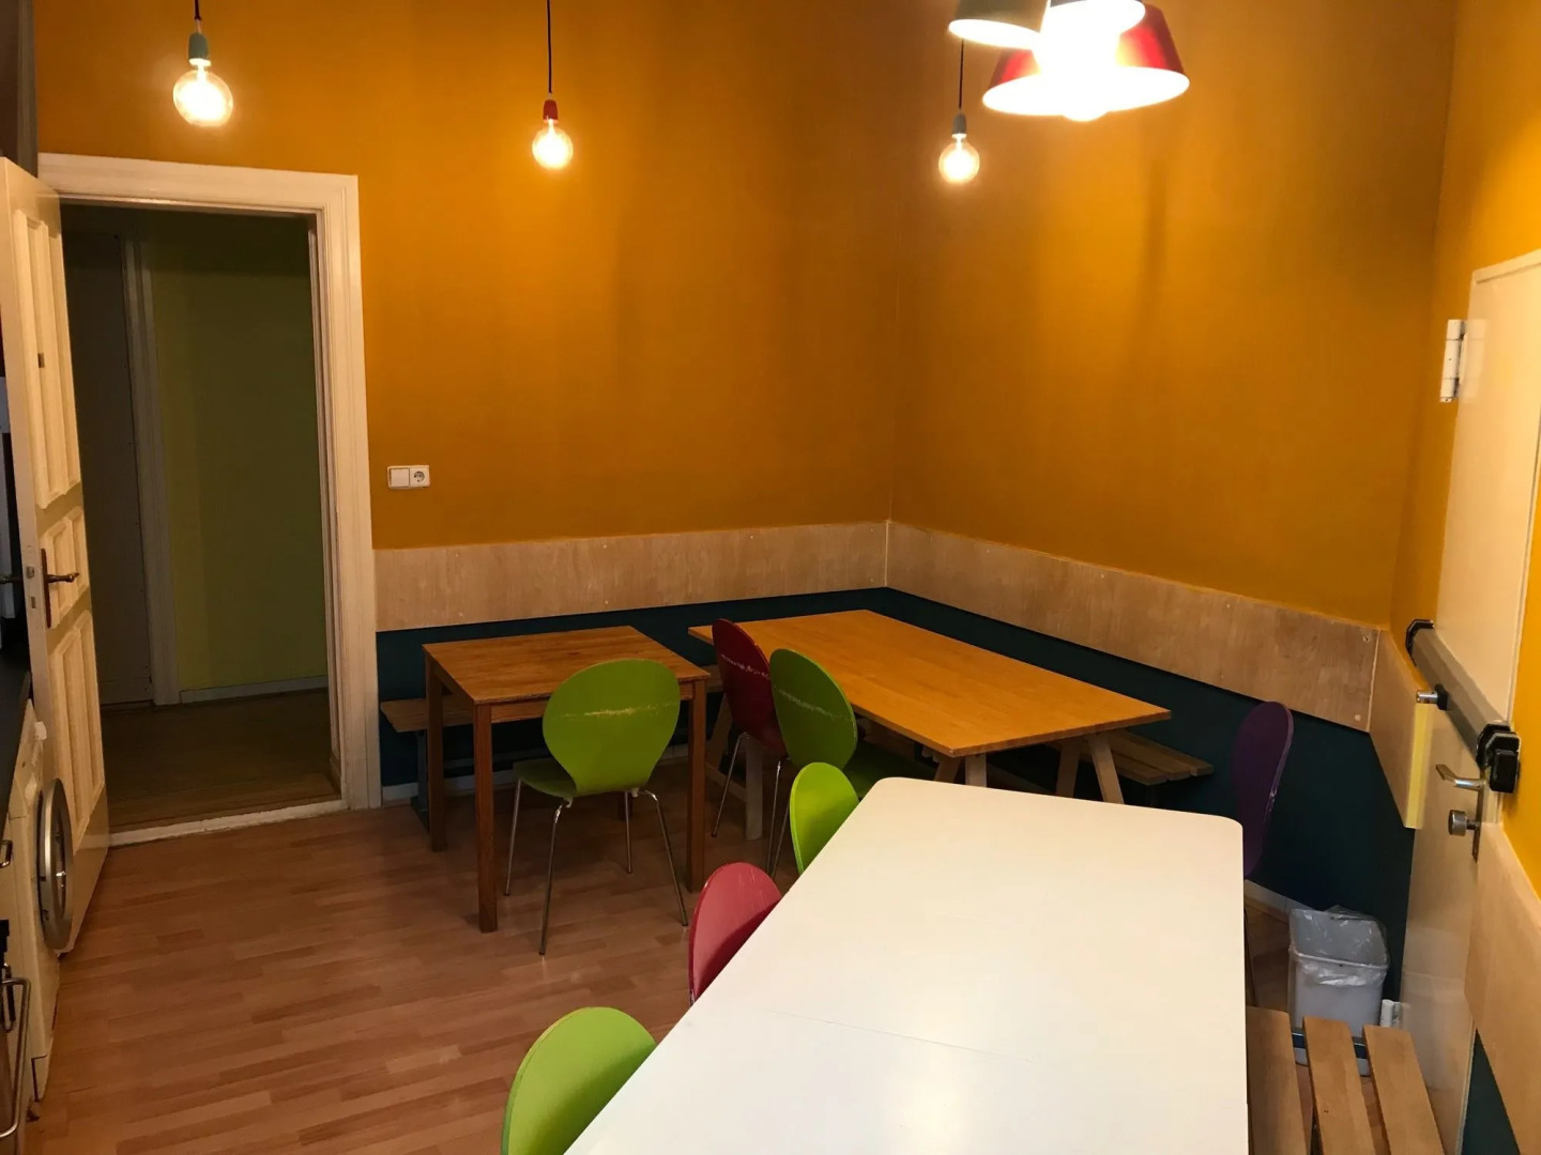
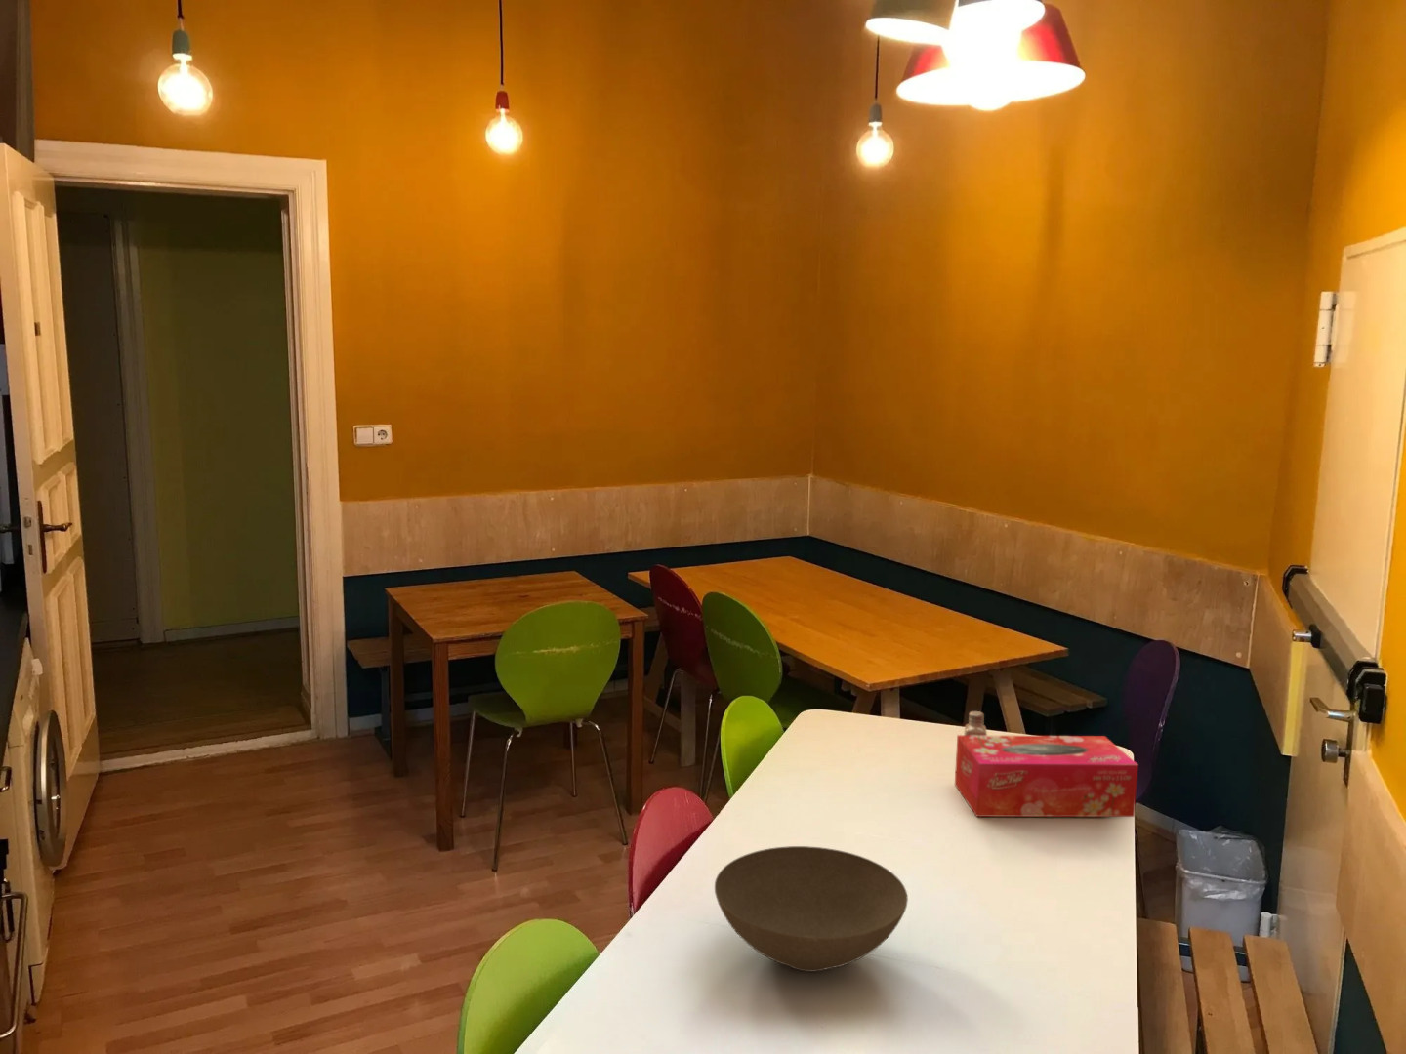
+ saltshaker (974, 735)
+ tissue box (1043, 774)
+ bowl (808, 922)
